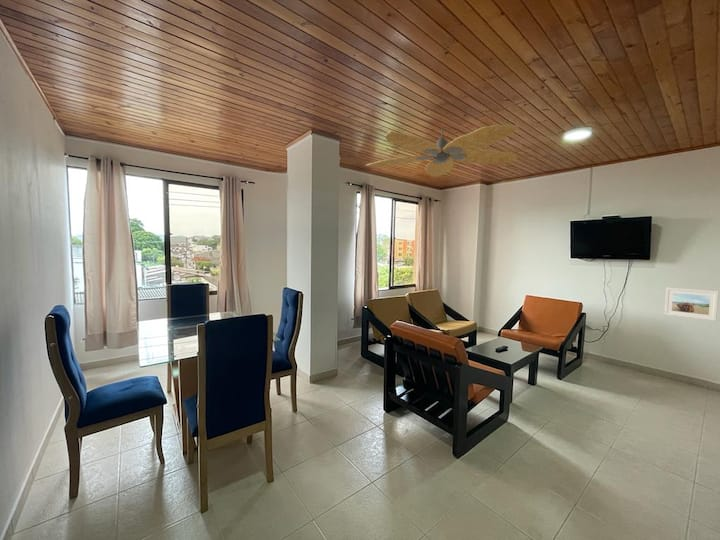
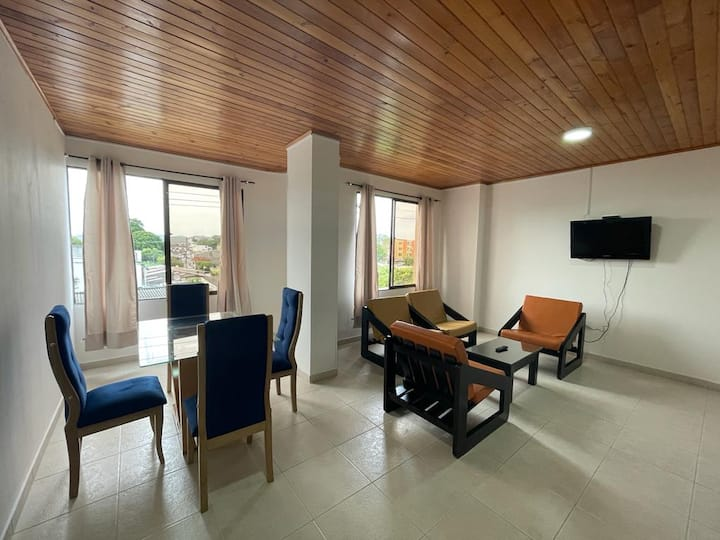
- ceiling fan (439, 146)
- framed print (690, 303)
